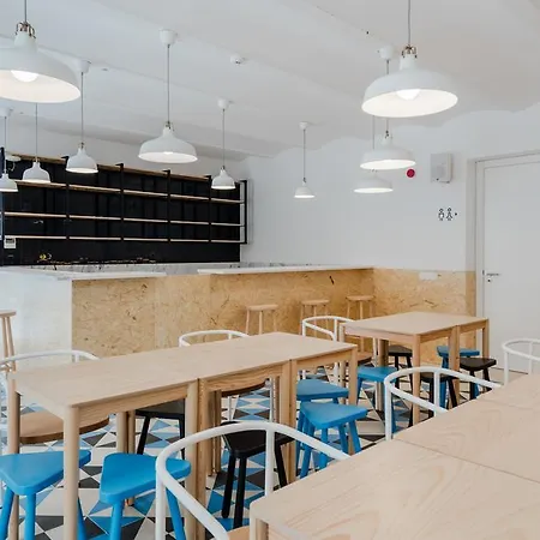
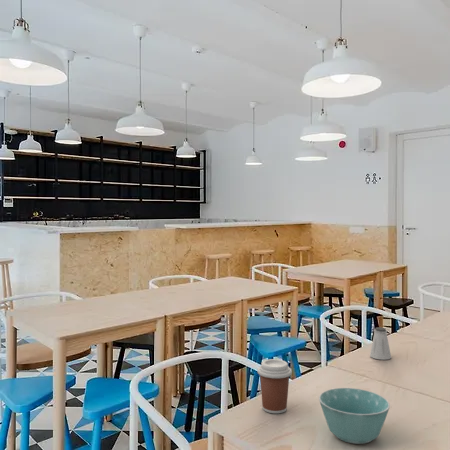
+ coffee cup (274, 385)
+ saltshaker (380, 342)
+ bowl (353, 417)
